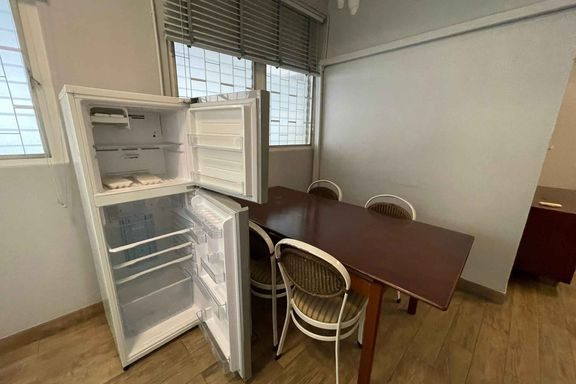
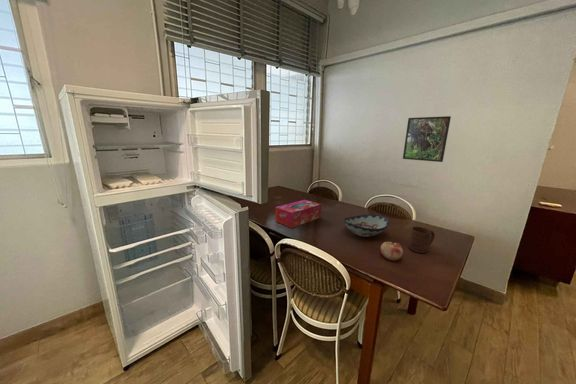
+ decorative bowl (365, 226)
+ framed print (425, 139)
+ tissue box (298, 212)
+ cup (421, 239)
+ fruit (391, 250)
